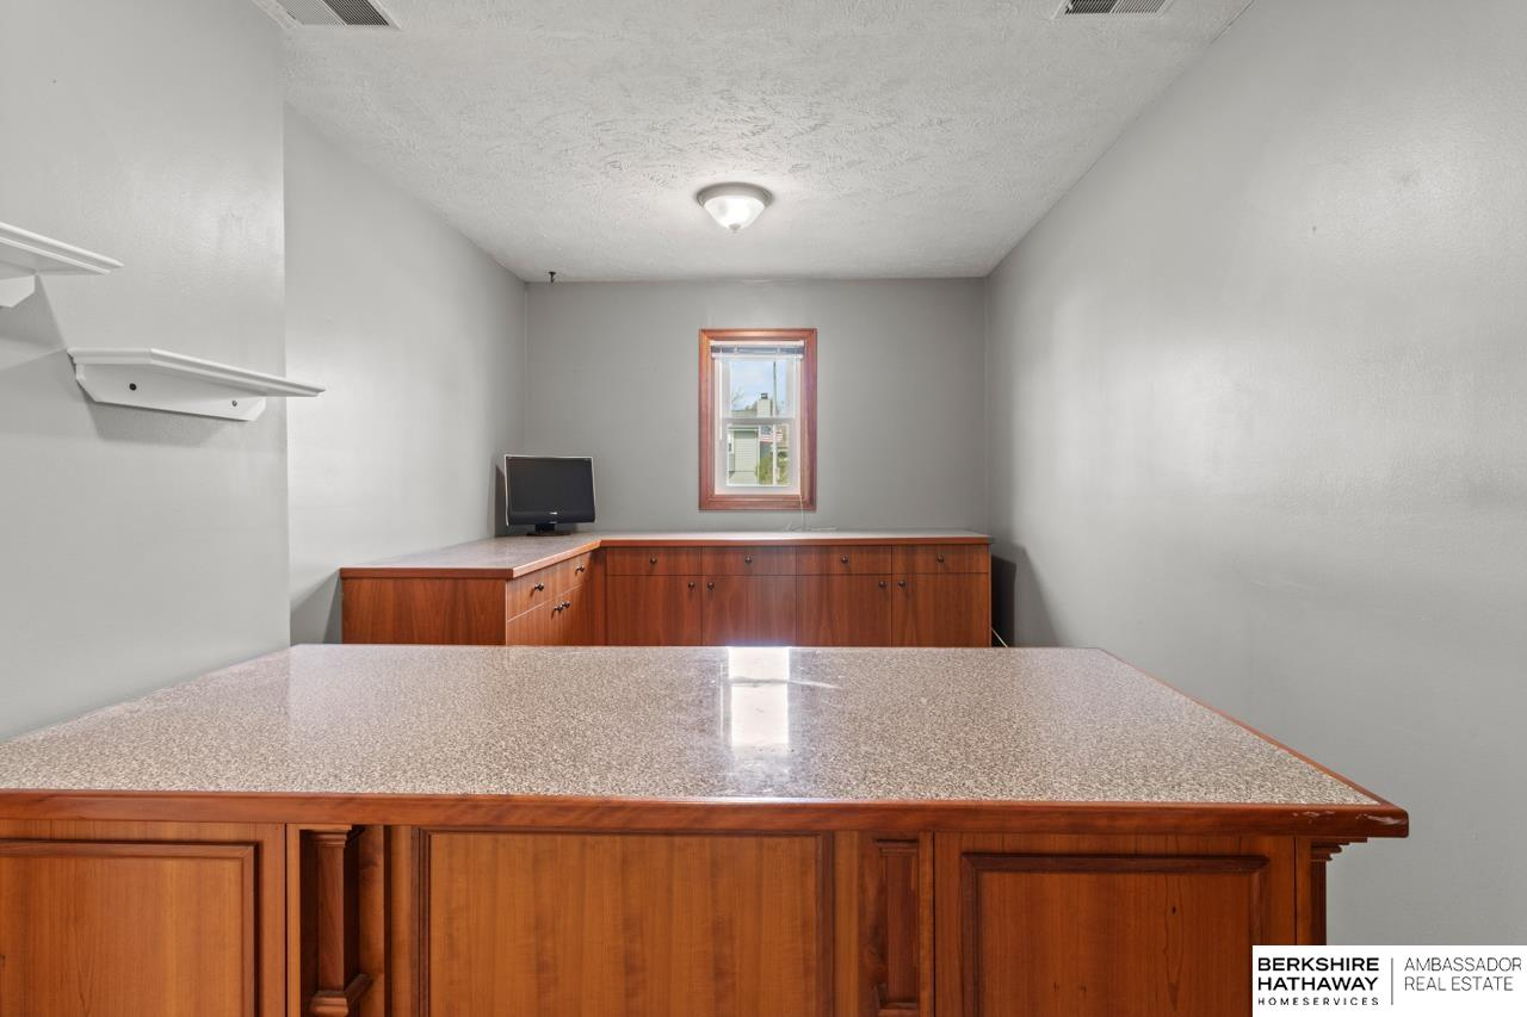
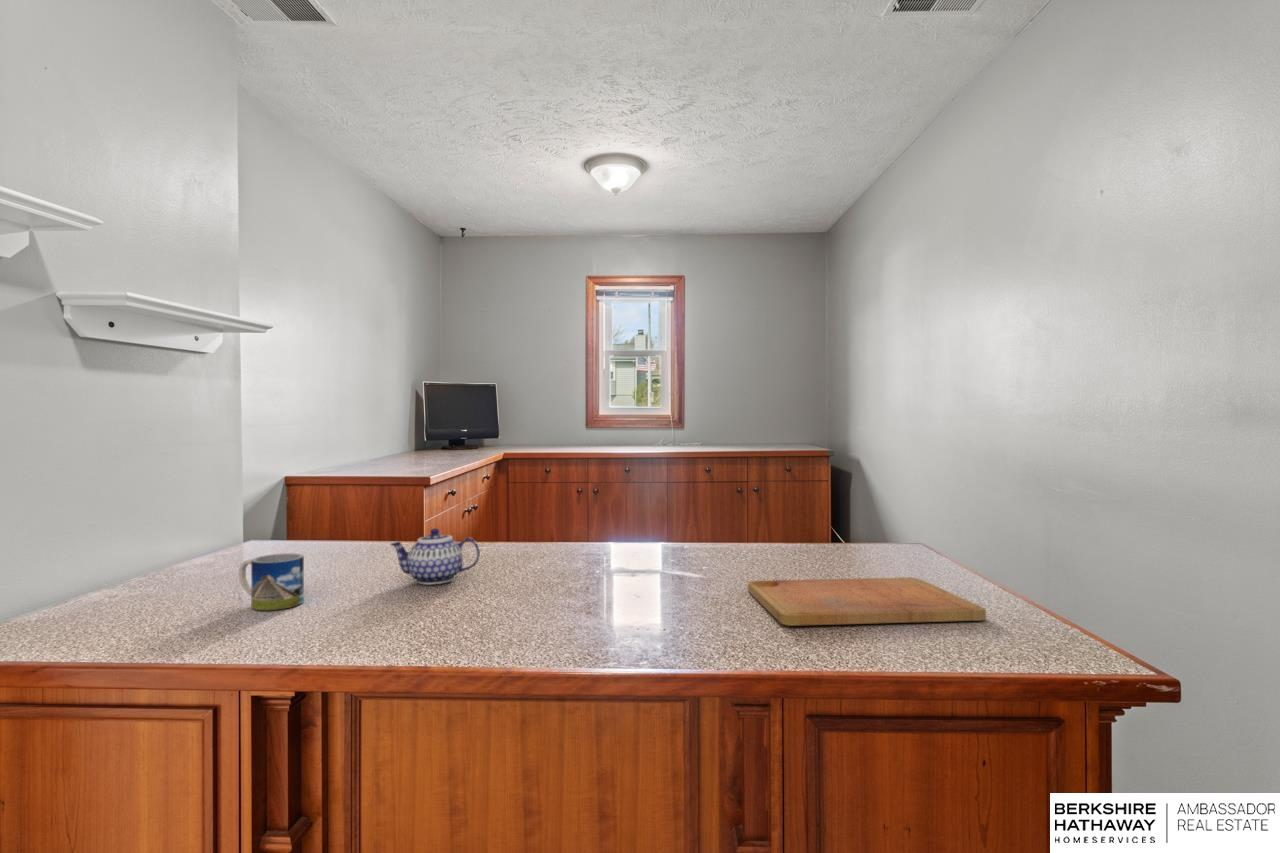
+ cutting board (857, 598)
+ teapot (435, 554)
+ mug (269, 580)
